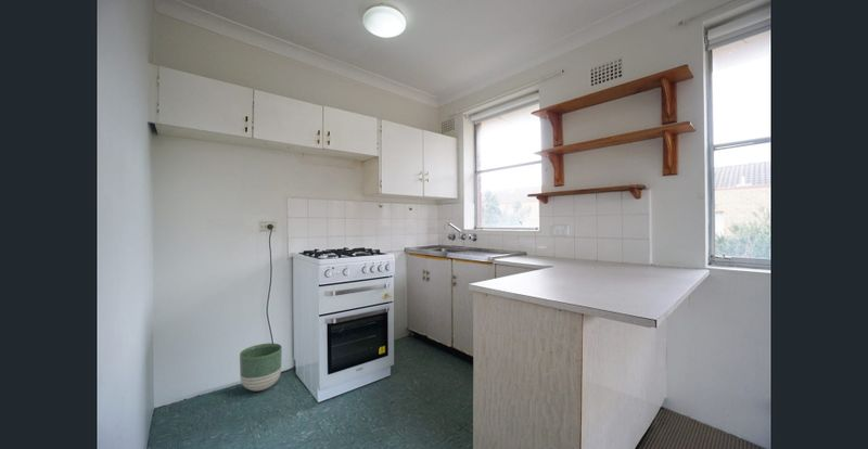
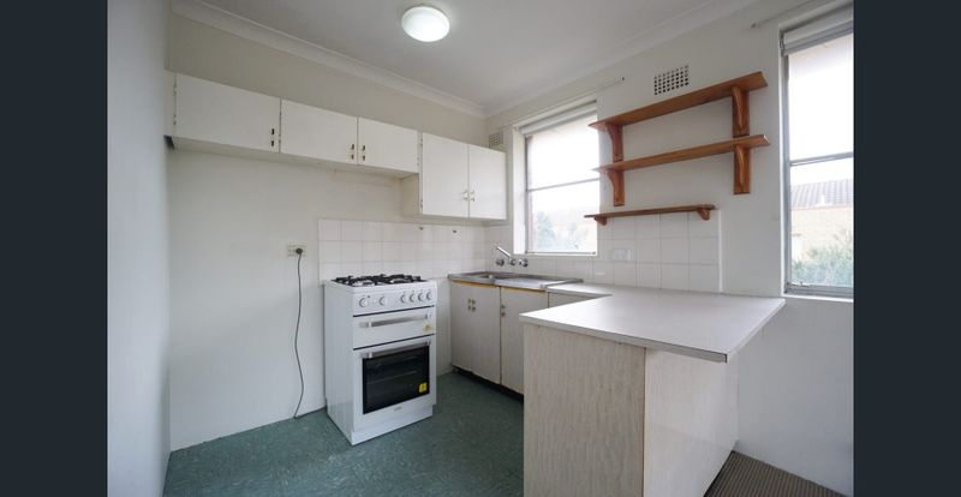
- planter (260, 368)
